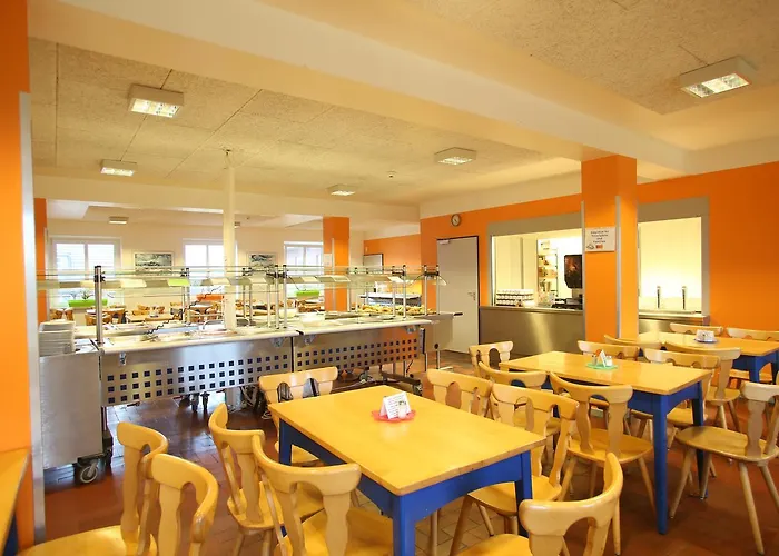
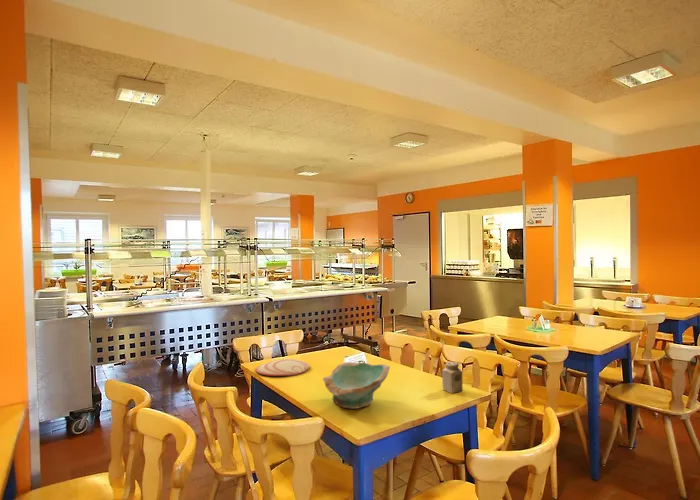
+ salt shaker (452, 376)
+ plate (282, 365)
+ bowl (356, 383)
